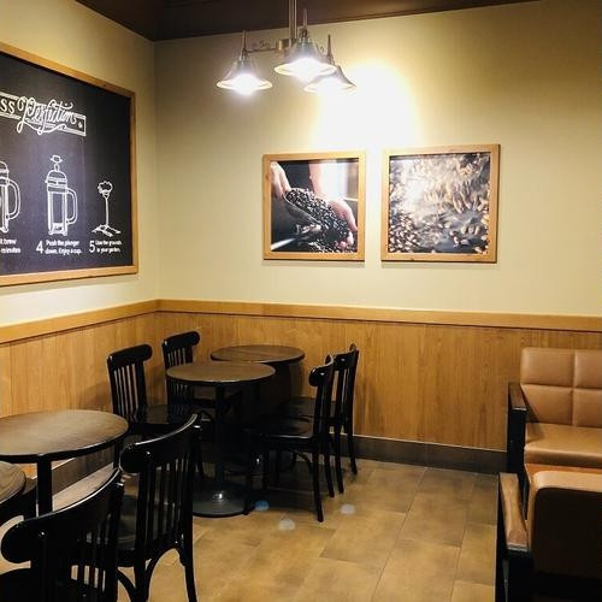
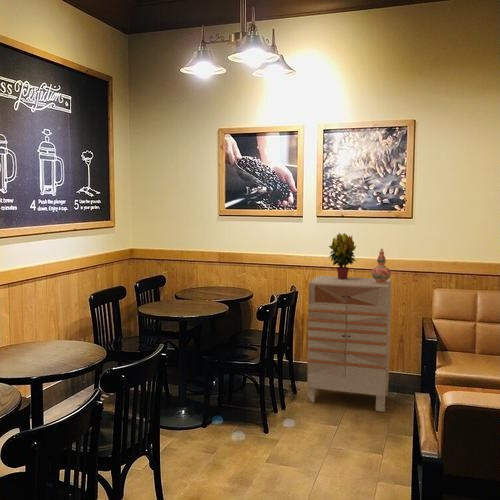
+ decorative vase (381, 265)
+ dresser (349, 340)
+ potted plant (342, 255)
